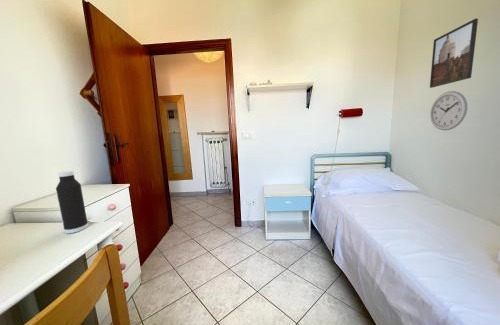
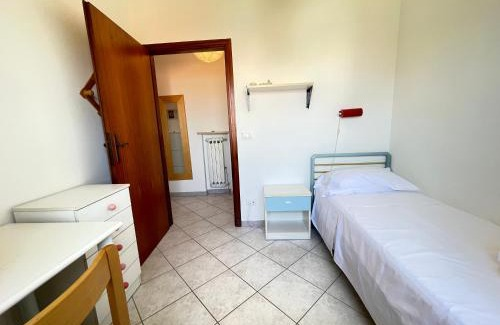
- wall clock (446, 111)
- water bottle (71, 201)
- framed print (450, 57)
